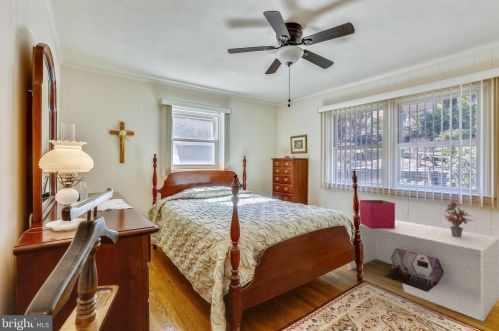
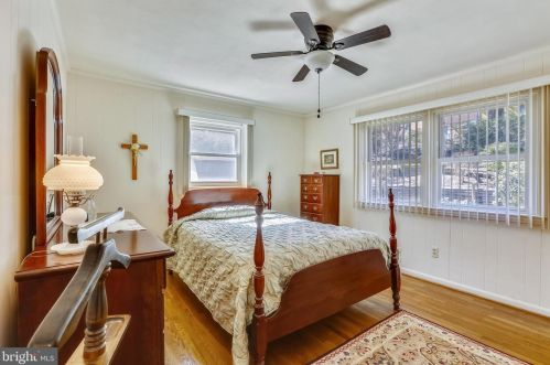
- potted plant (455, 215)
- storage bin (376, 213)
- storage bench (415, 255)
